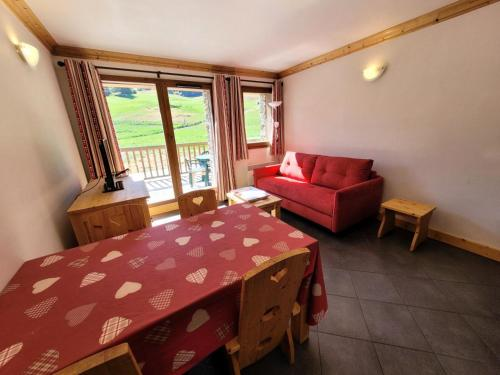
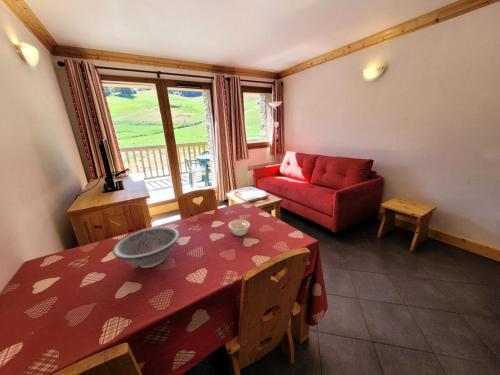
+ decorative bowl (150, 250)
+ legume (239, 227)
